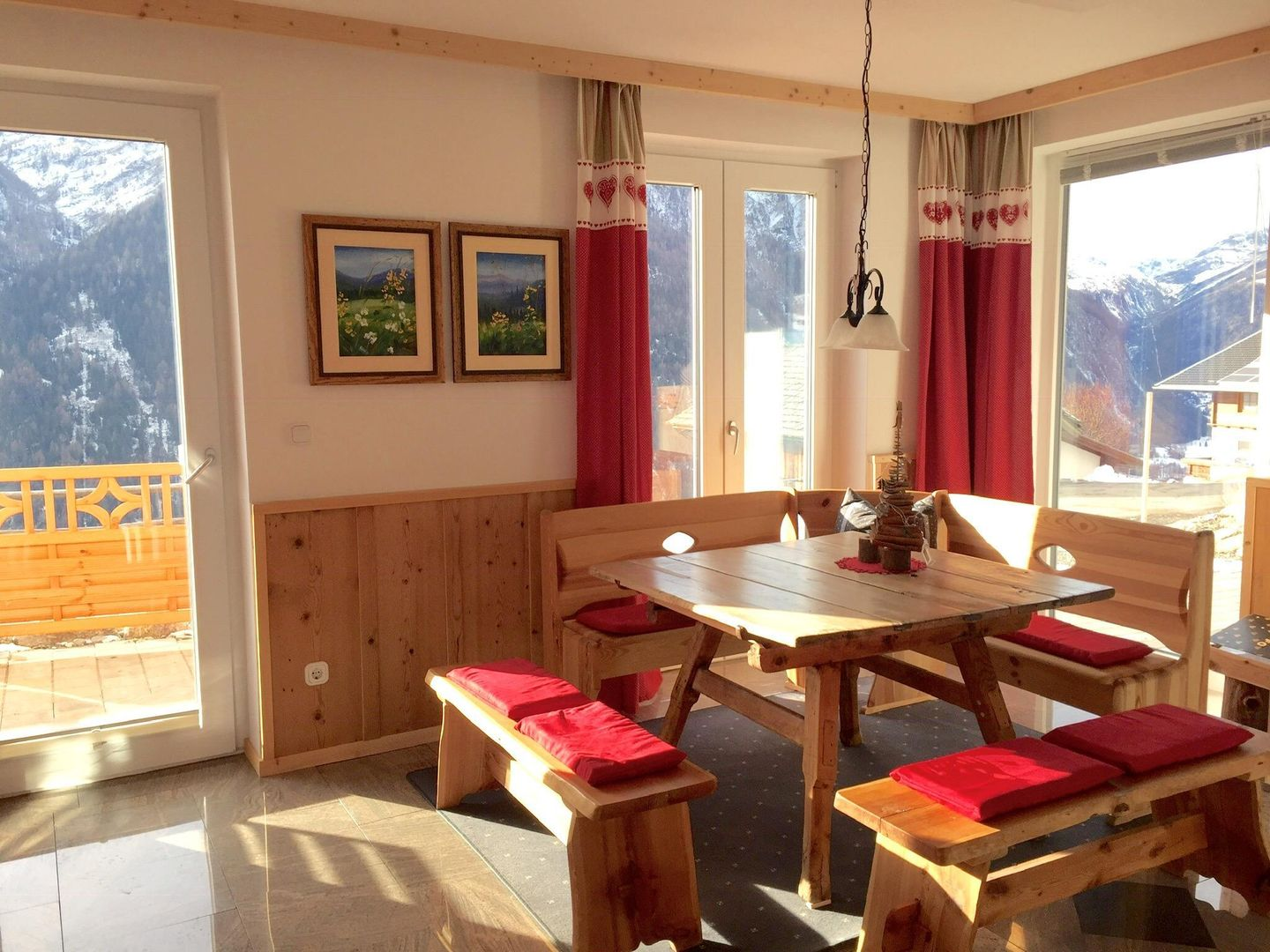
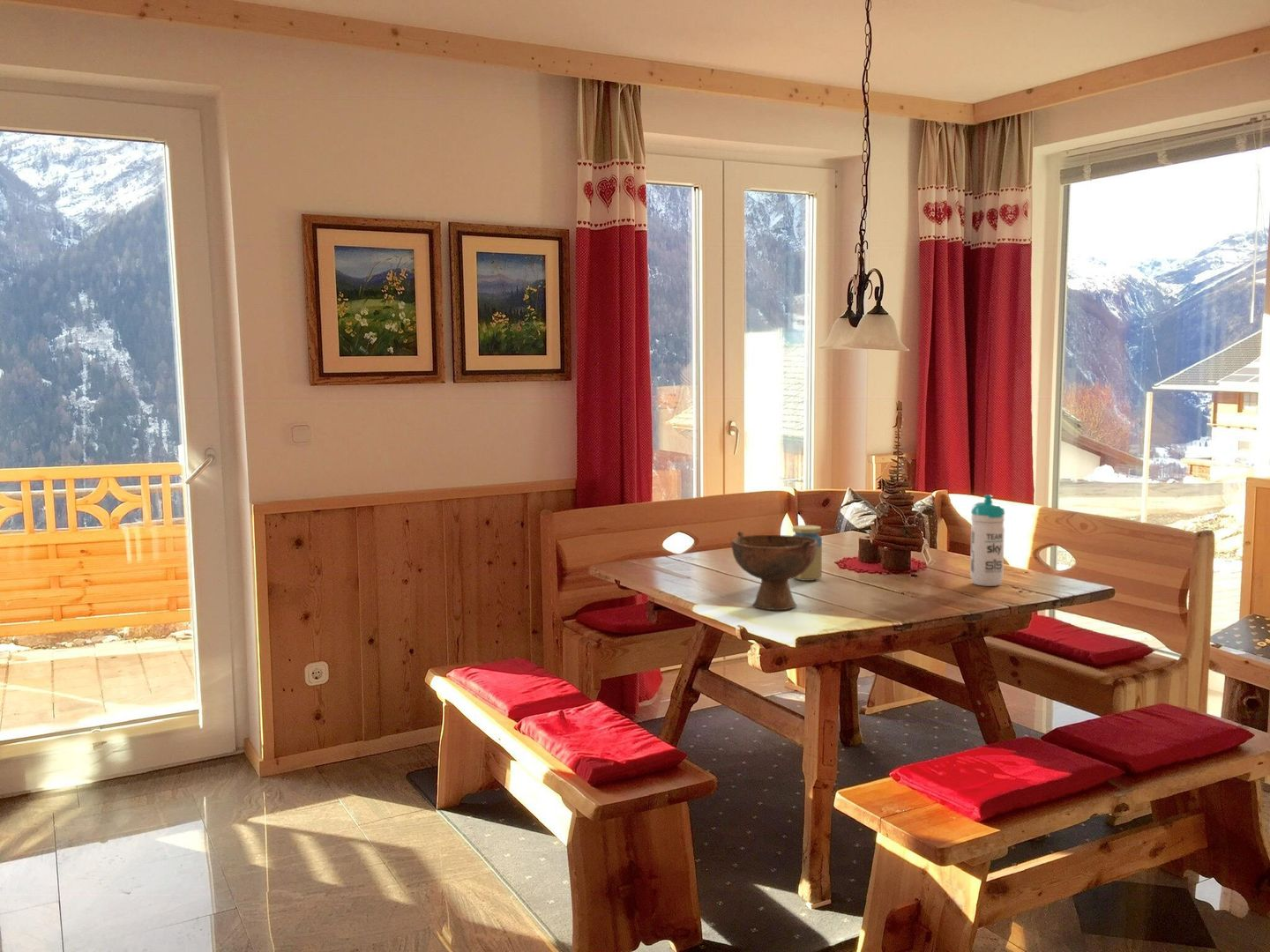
+ bowl (774, 570)
+ jar (815, 555)
+ water bottle (987, 539)
